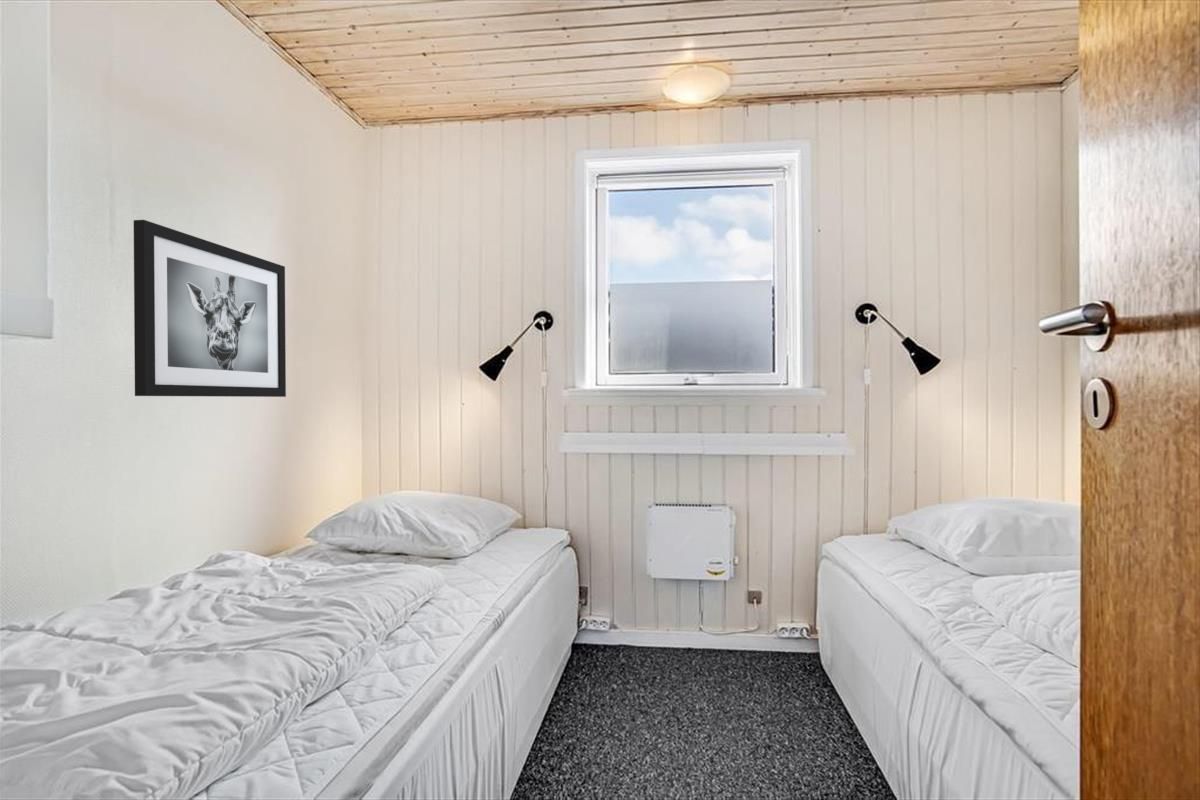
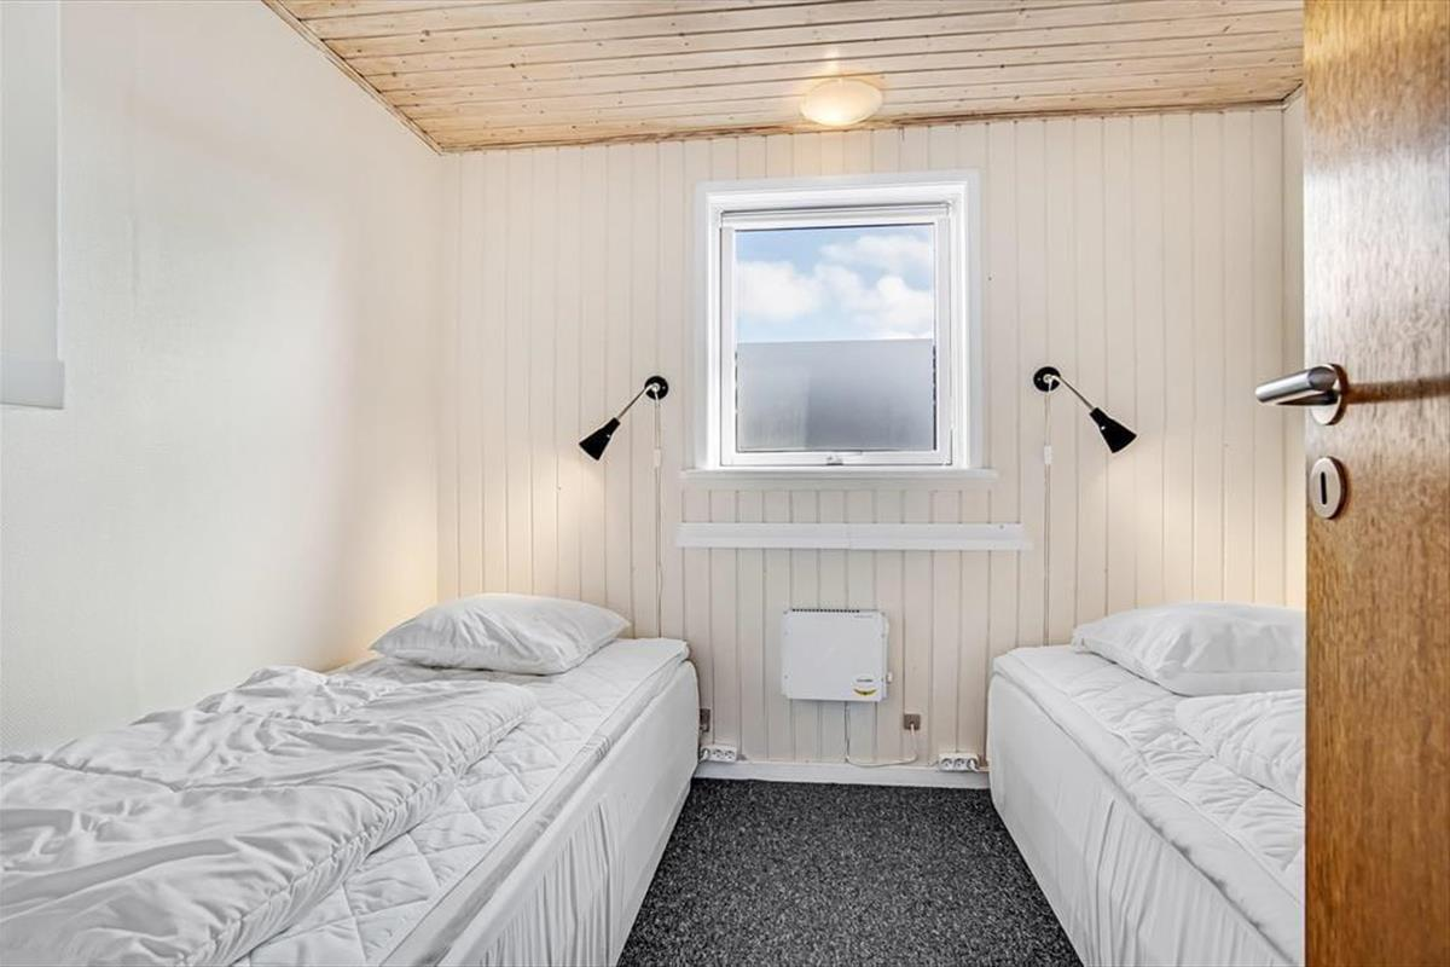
- wall art (221, 321)
